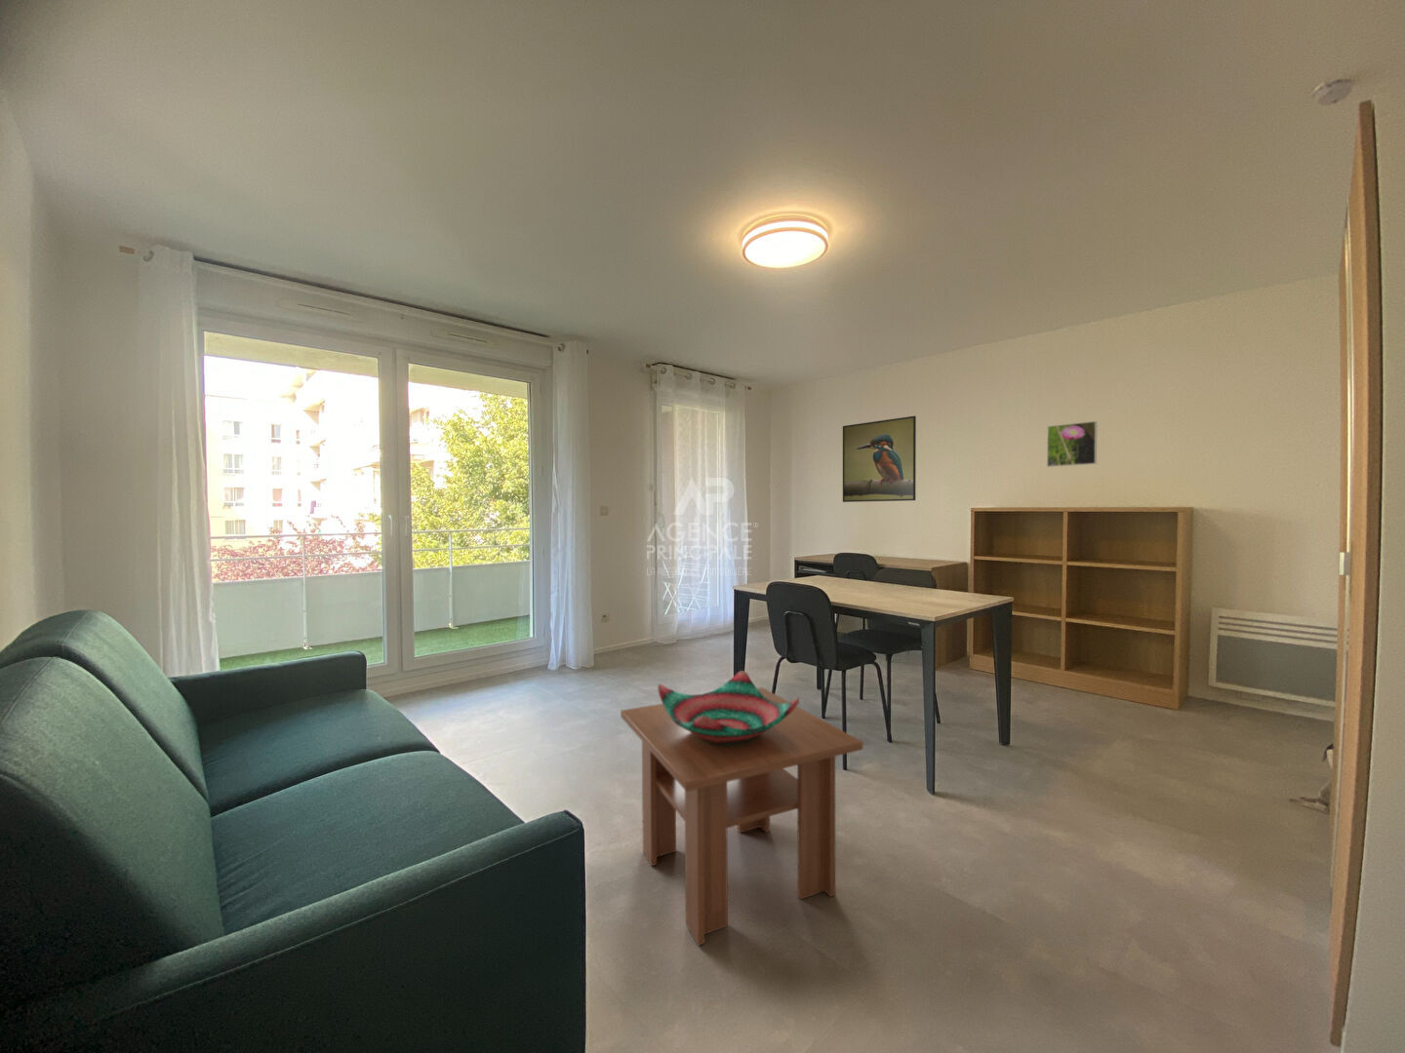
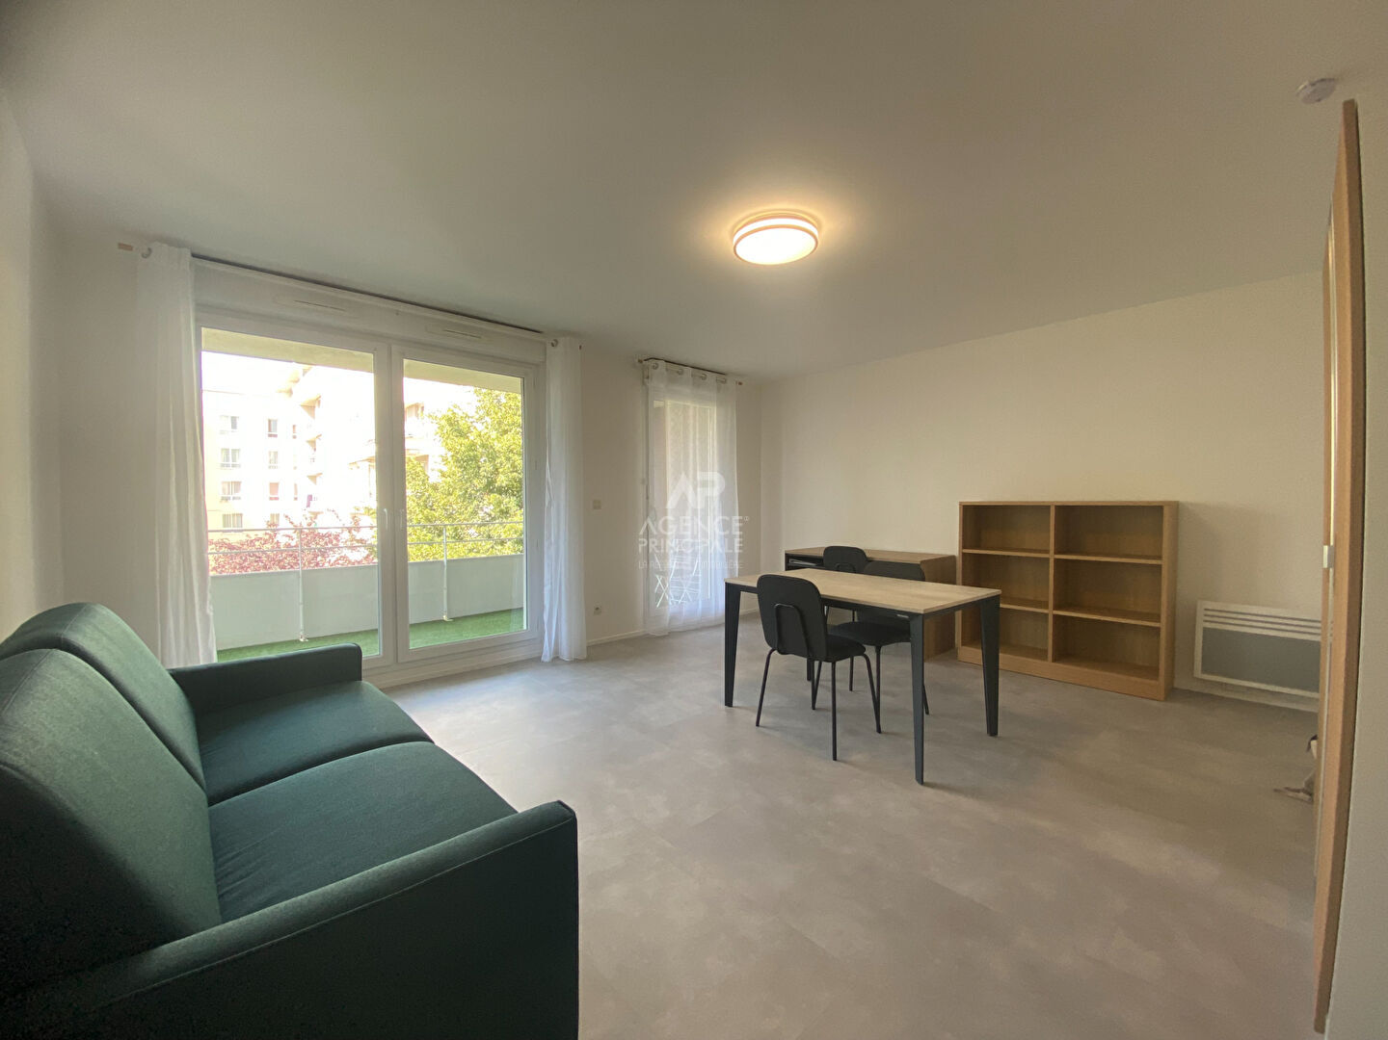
- coffee table (732, 799)
- decorative bowl (726, 711)
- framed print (1071, 445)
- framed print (877, 461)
